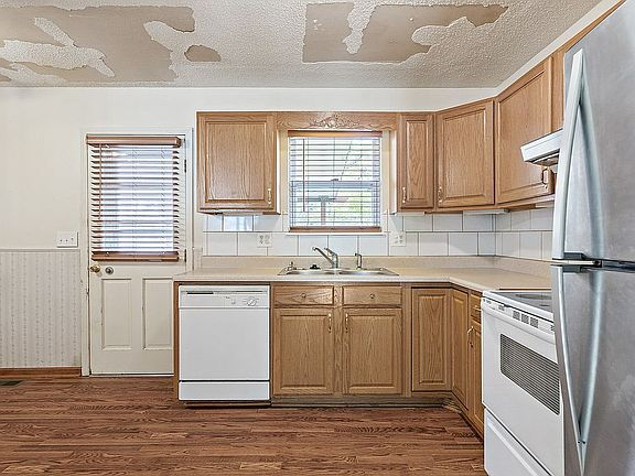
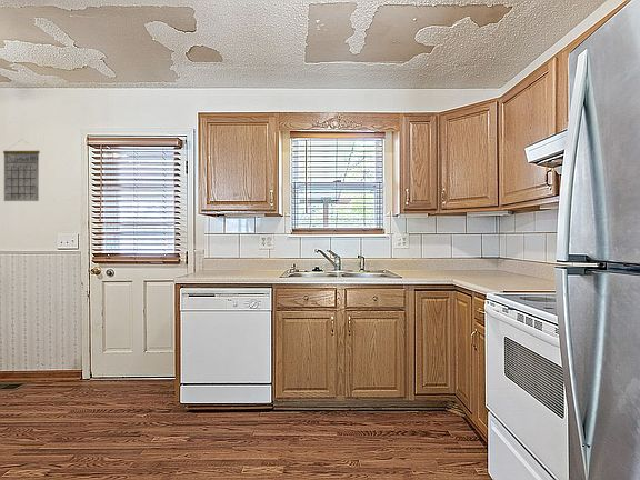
+ calendar (21, 170)
